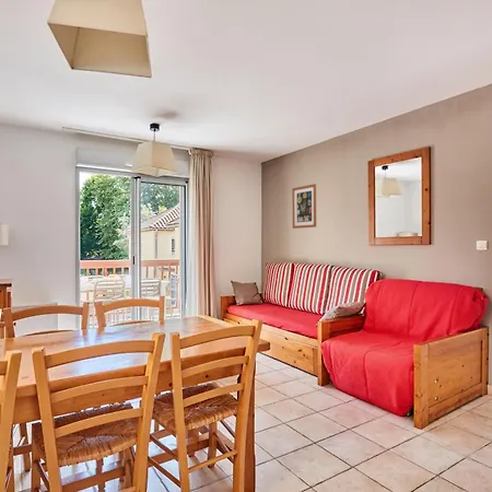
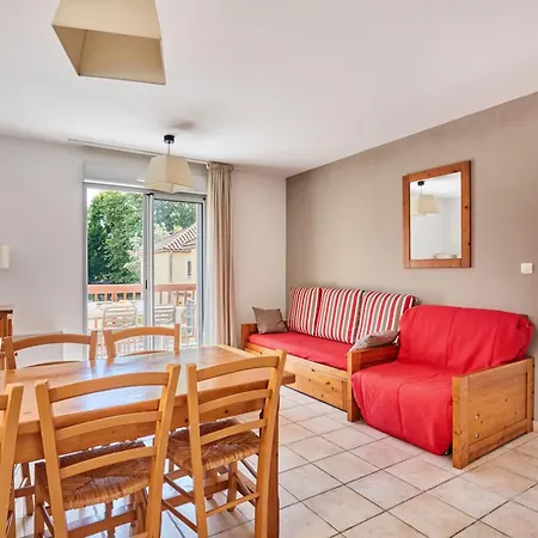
- wall art (303, 207)
